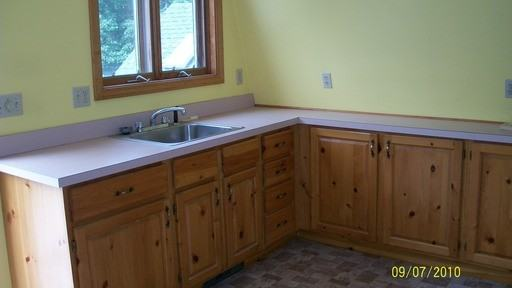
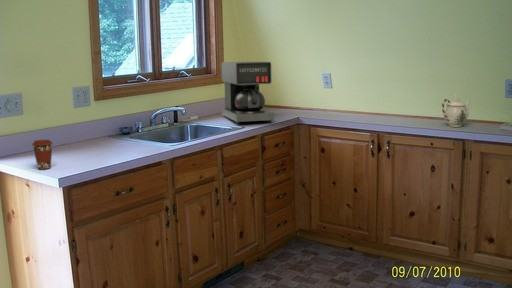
+ coffee cup (43, 154)
+ coffee maker (245, 90)
+ teapot (456, 110)
